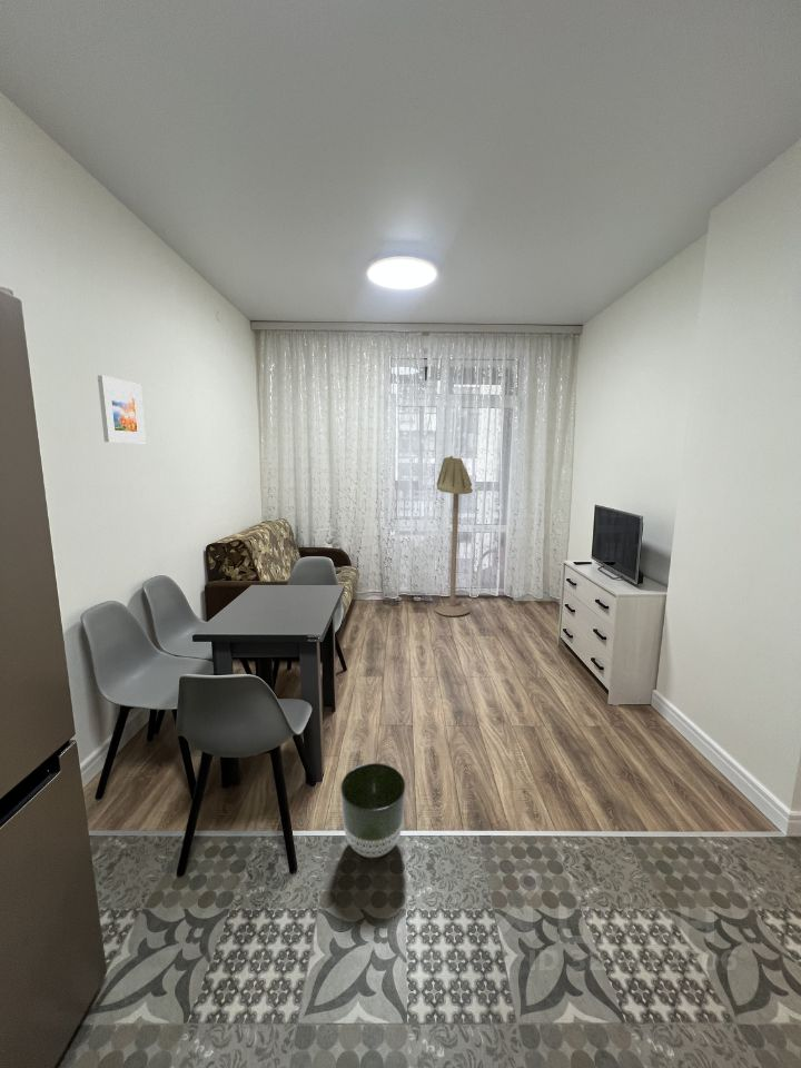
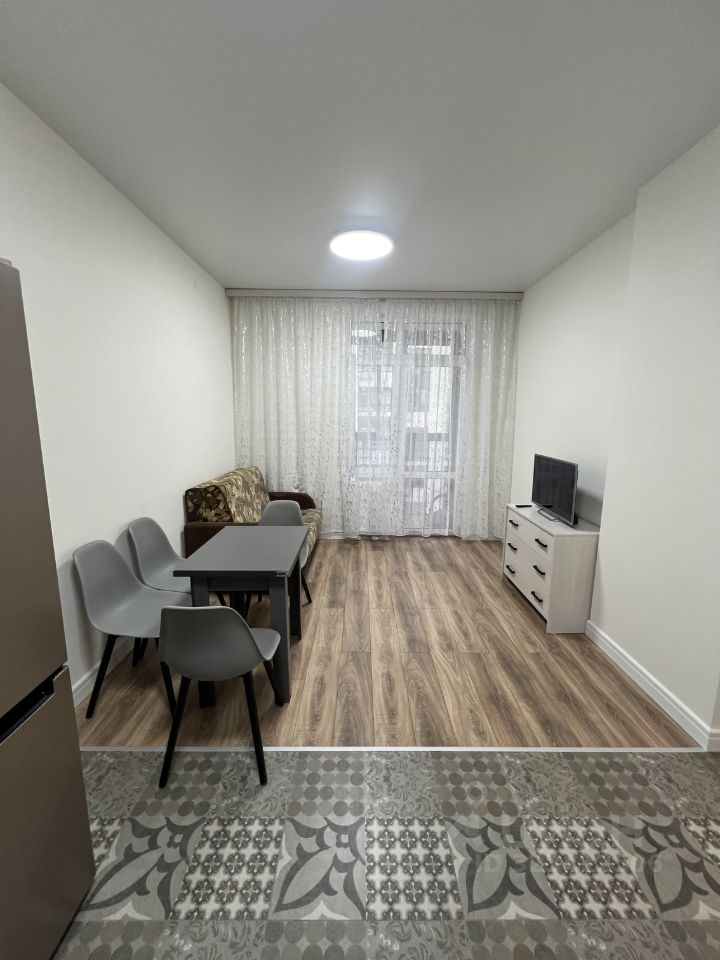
- floor lamp (453, 534)
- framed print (123, 412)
- planter (373, 815)
